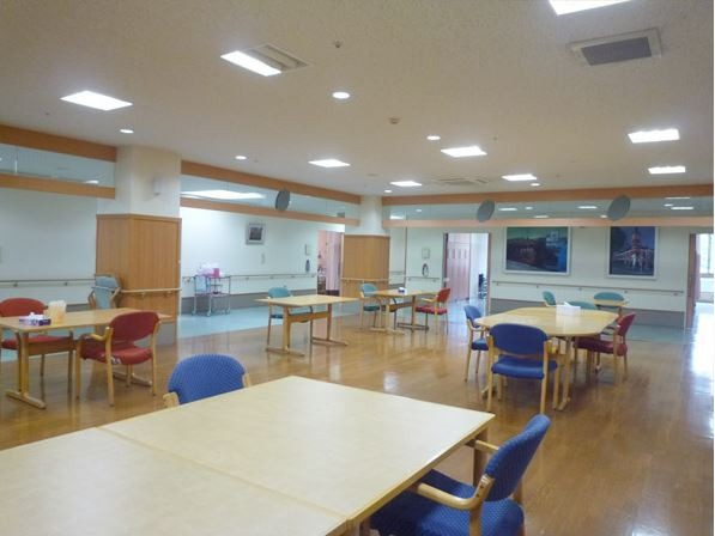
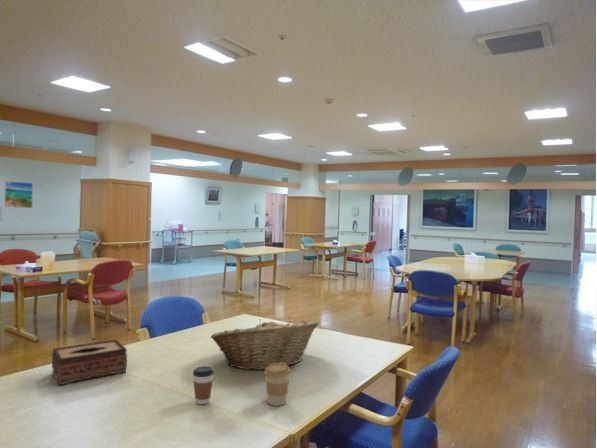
+ tissue box (89, 360)
+ coffee cup (277, 383)
+ coffee cup (202, 385)
+ fruit basket (266, 338)
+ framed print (18, 194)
